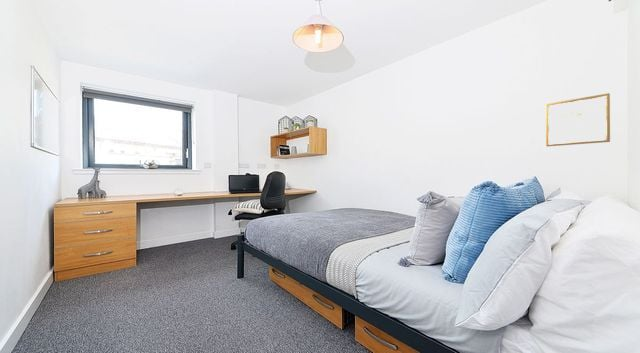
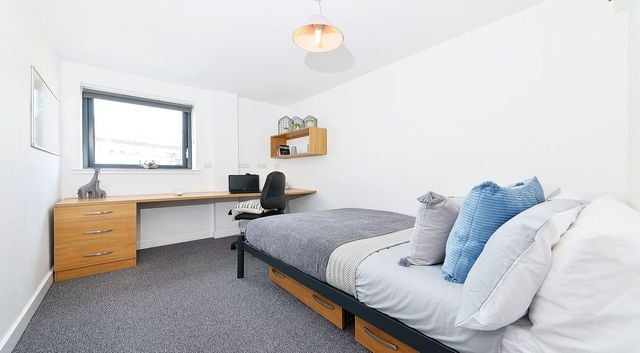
- wall art (576, 121)
